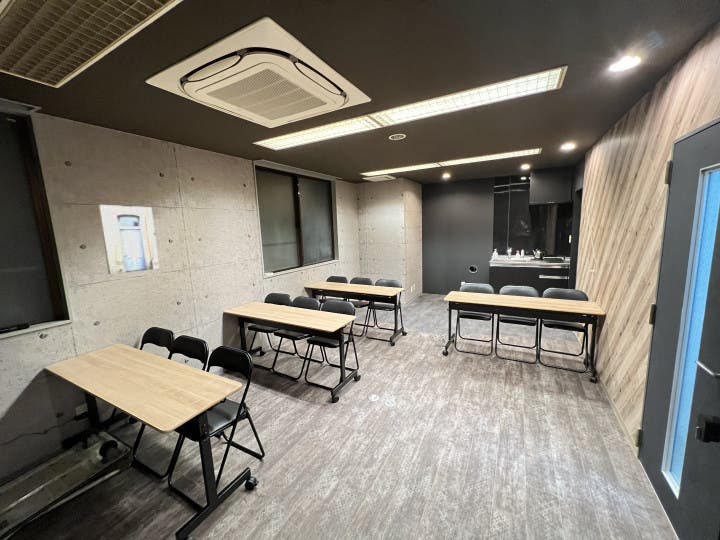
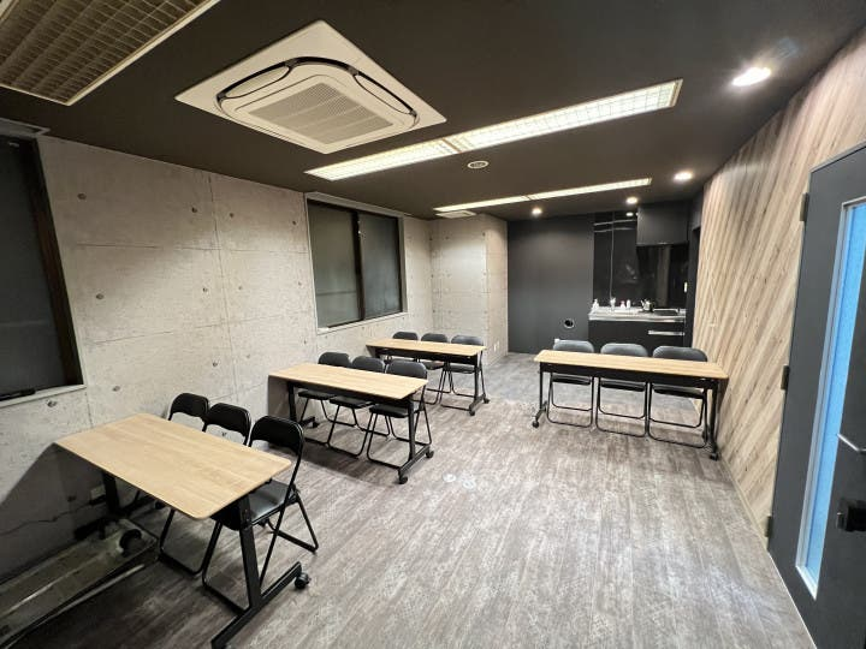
- wall art (131, 239)
